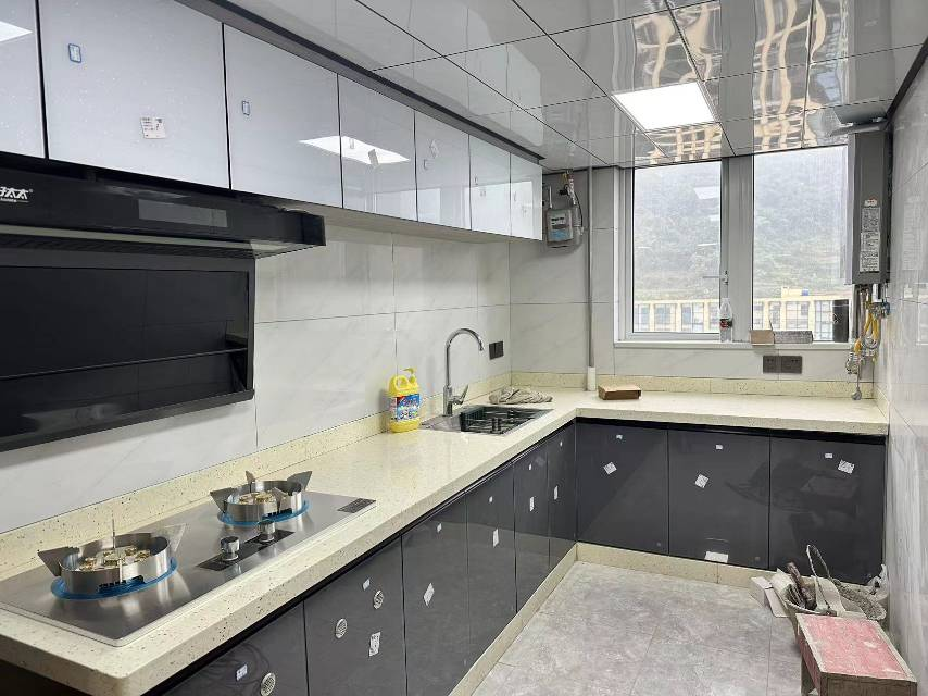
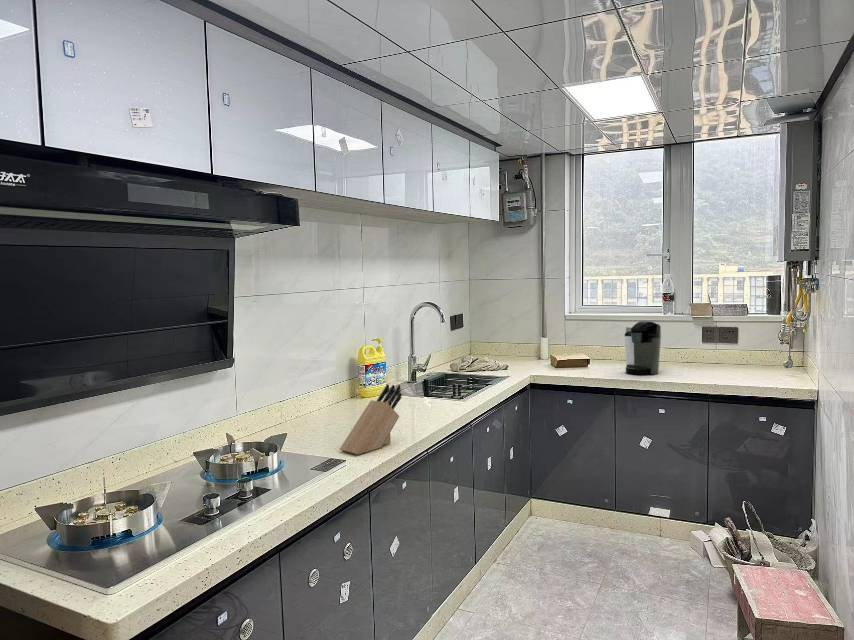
+ coffee maker (635, 345)
+ knife block (373, 416)
